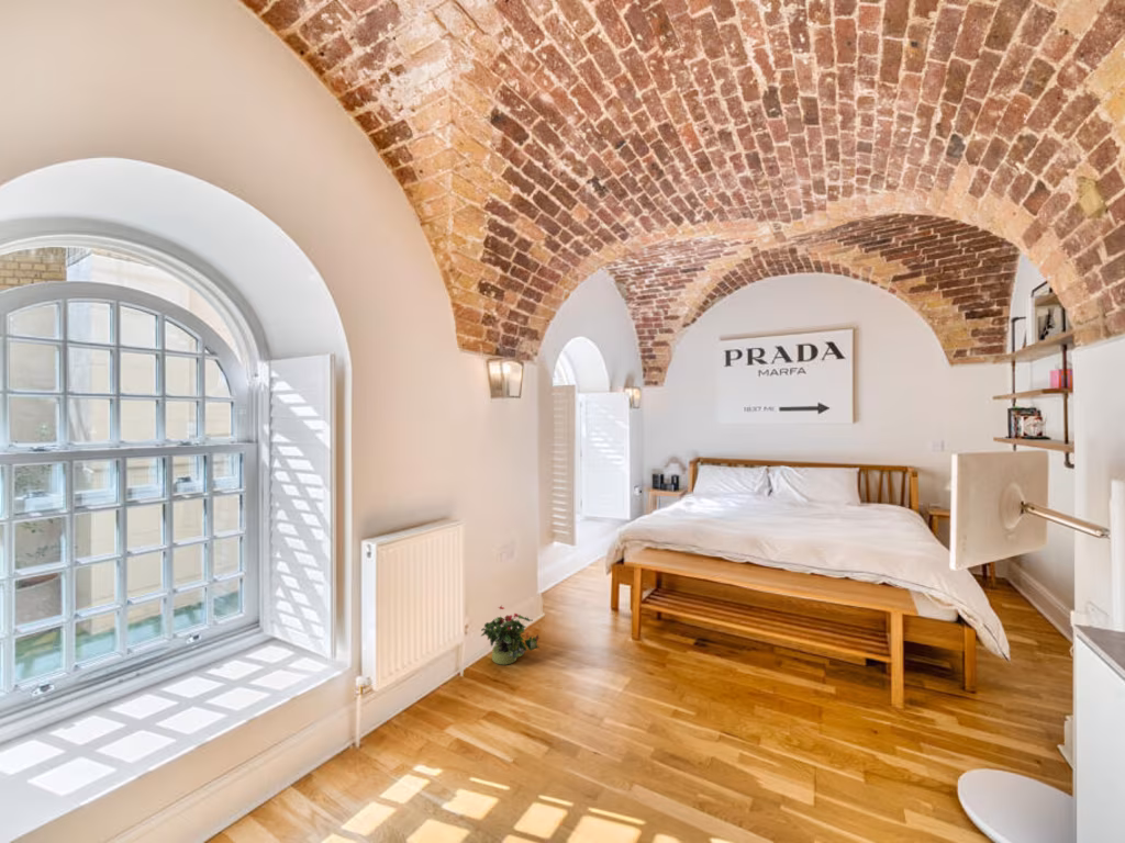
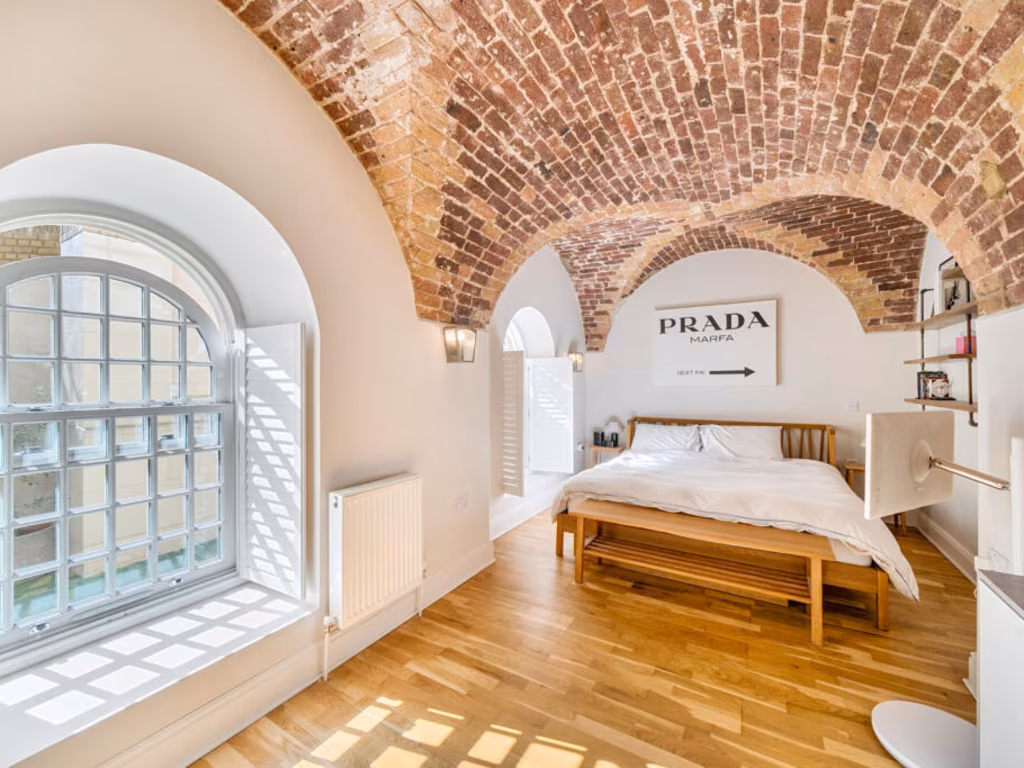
- potted plant (510, 632)
